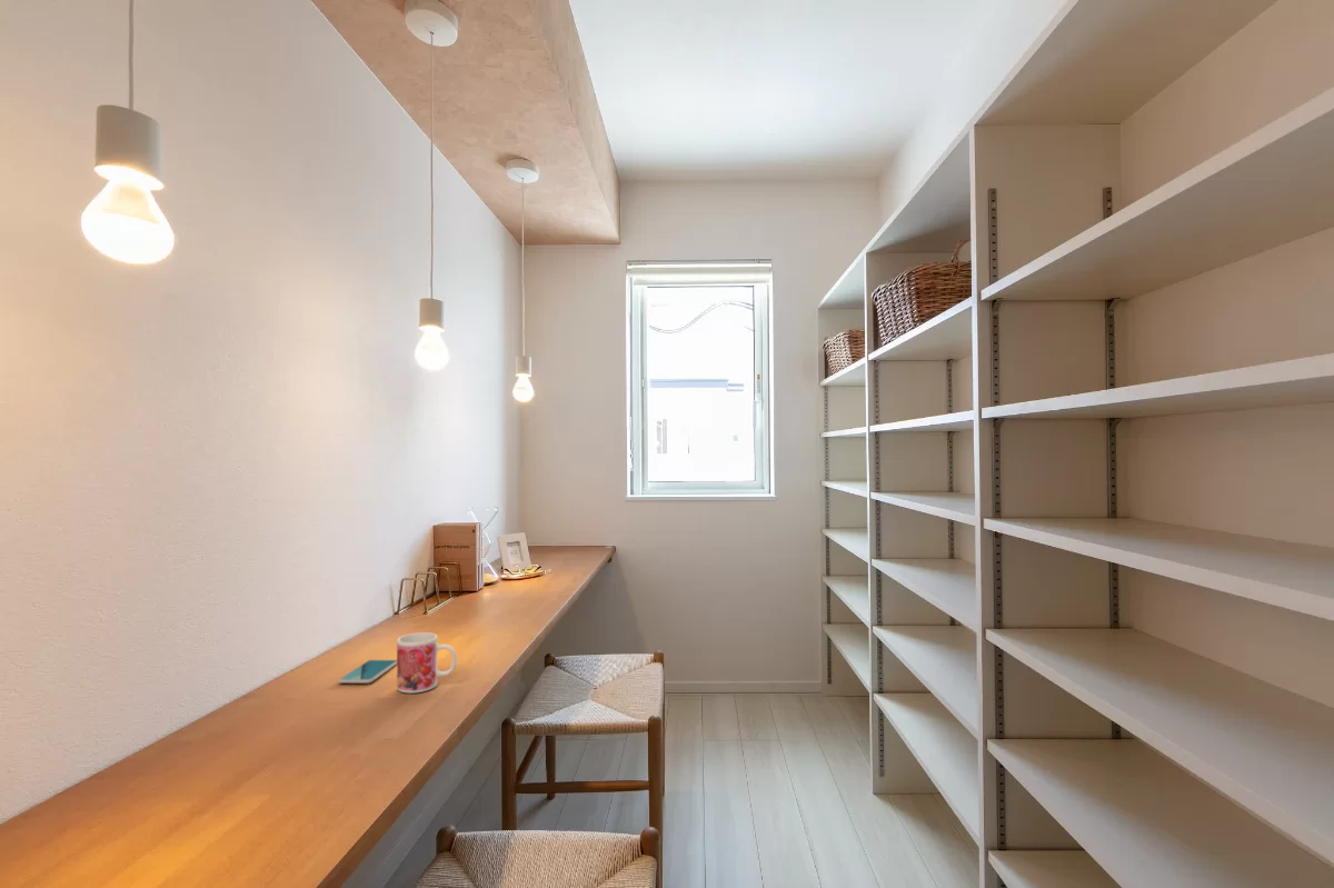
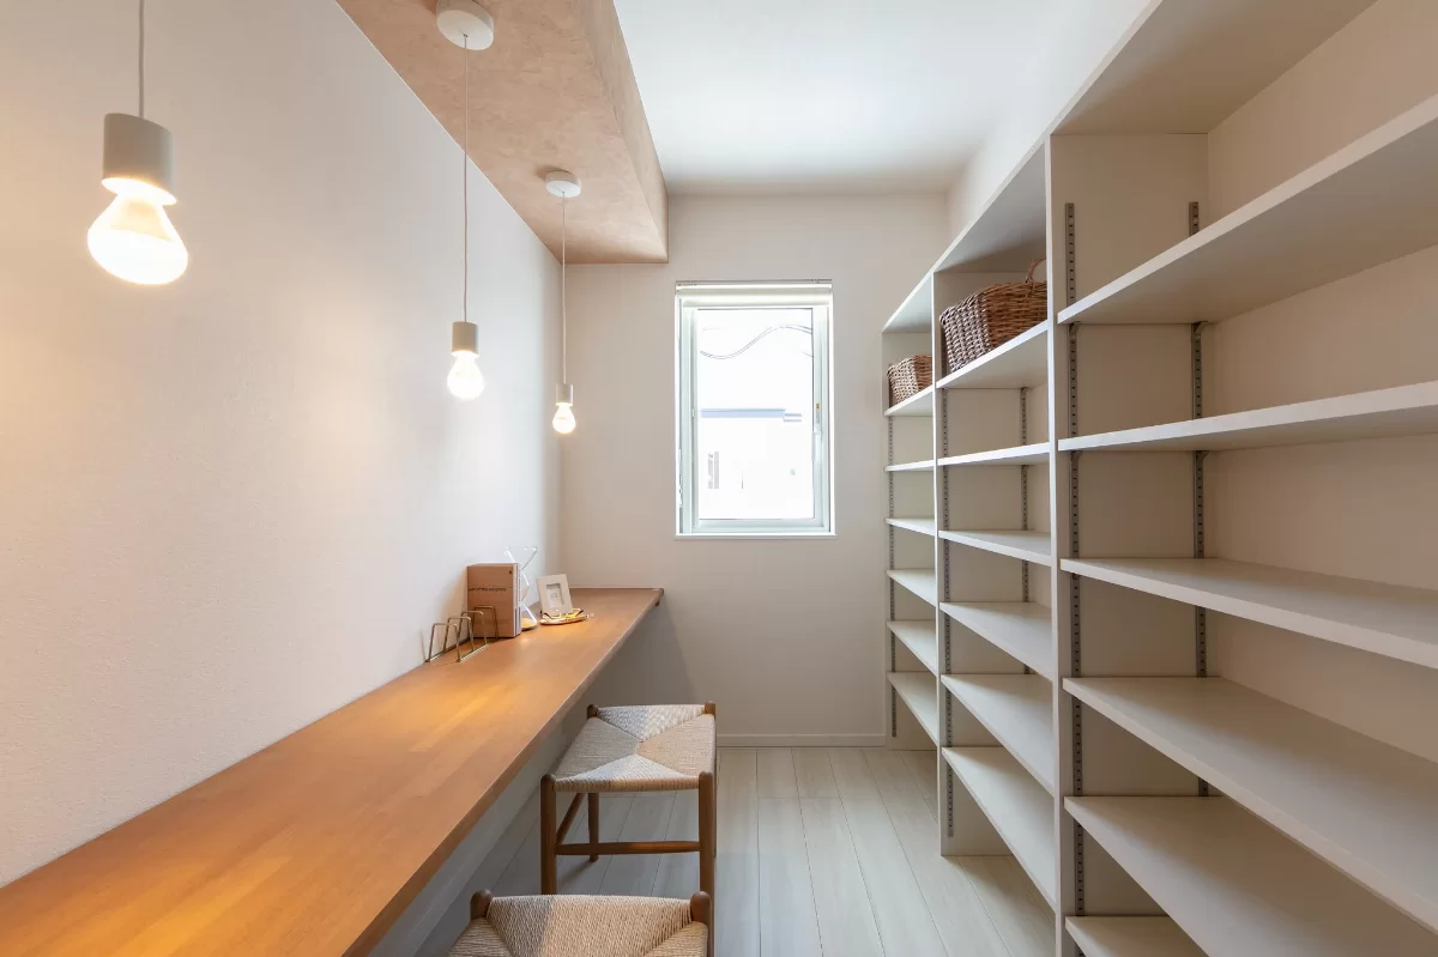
- smartphone (369, 670)
- mug (426, 661)
